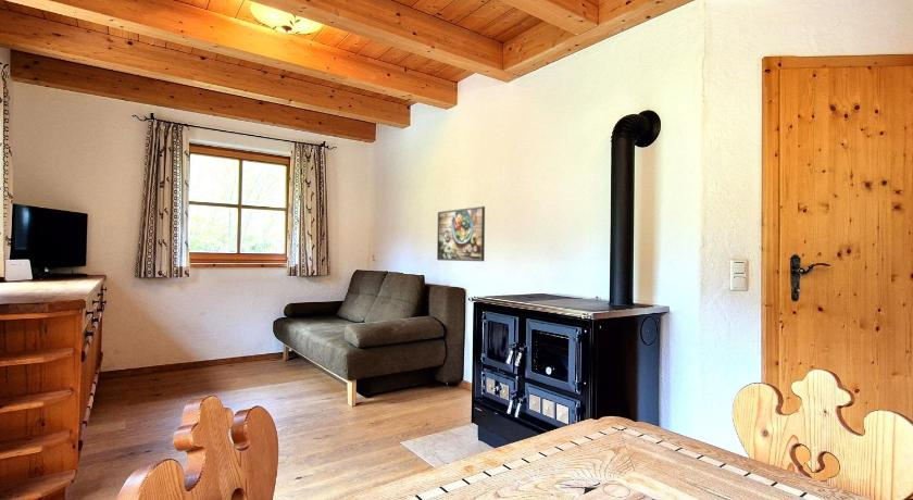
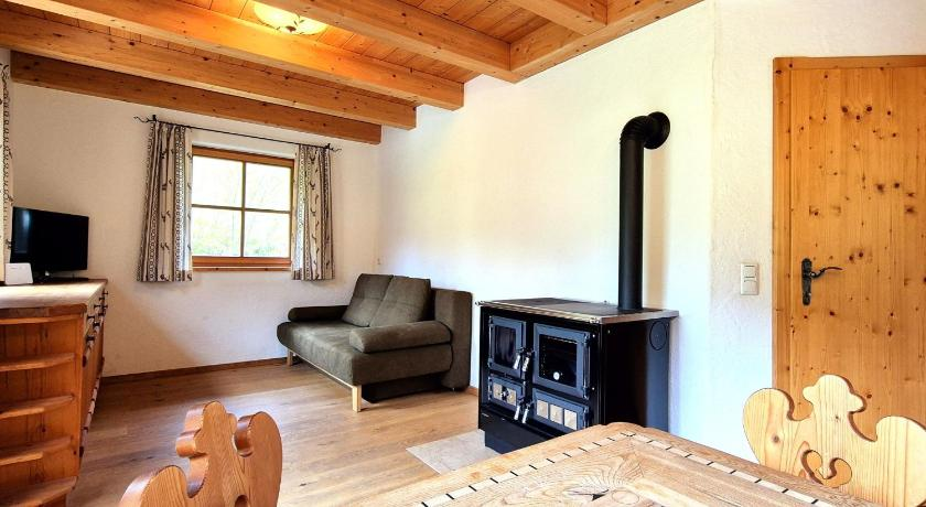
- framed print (459, 235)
